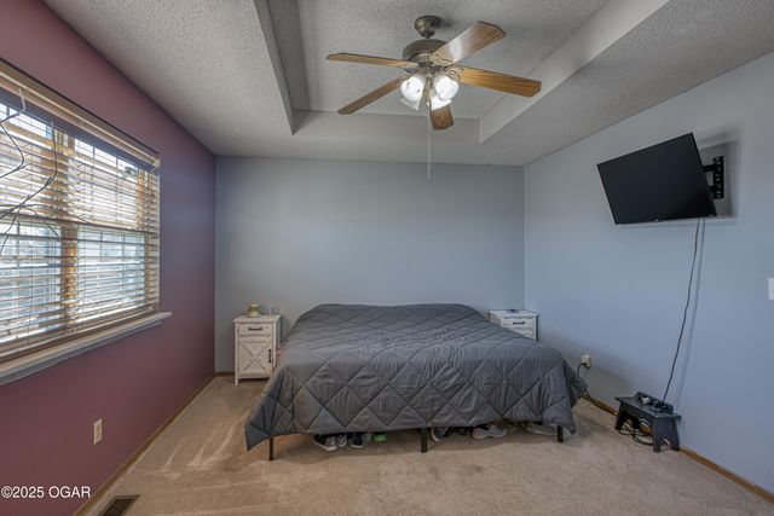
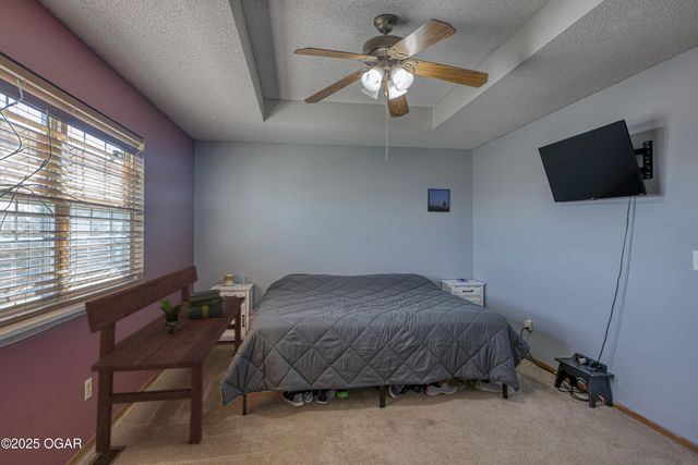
+ potted plant (171, 316)
+ stack of books (206, 302)
+ bench (191, 332)
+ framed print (438, 200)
